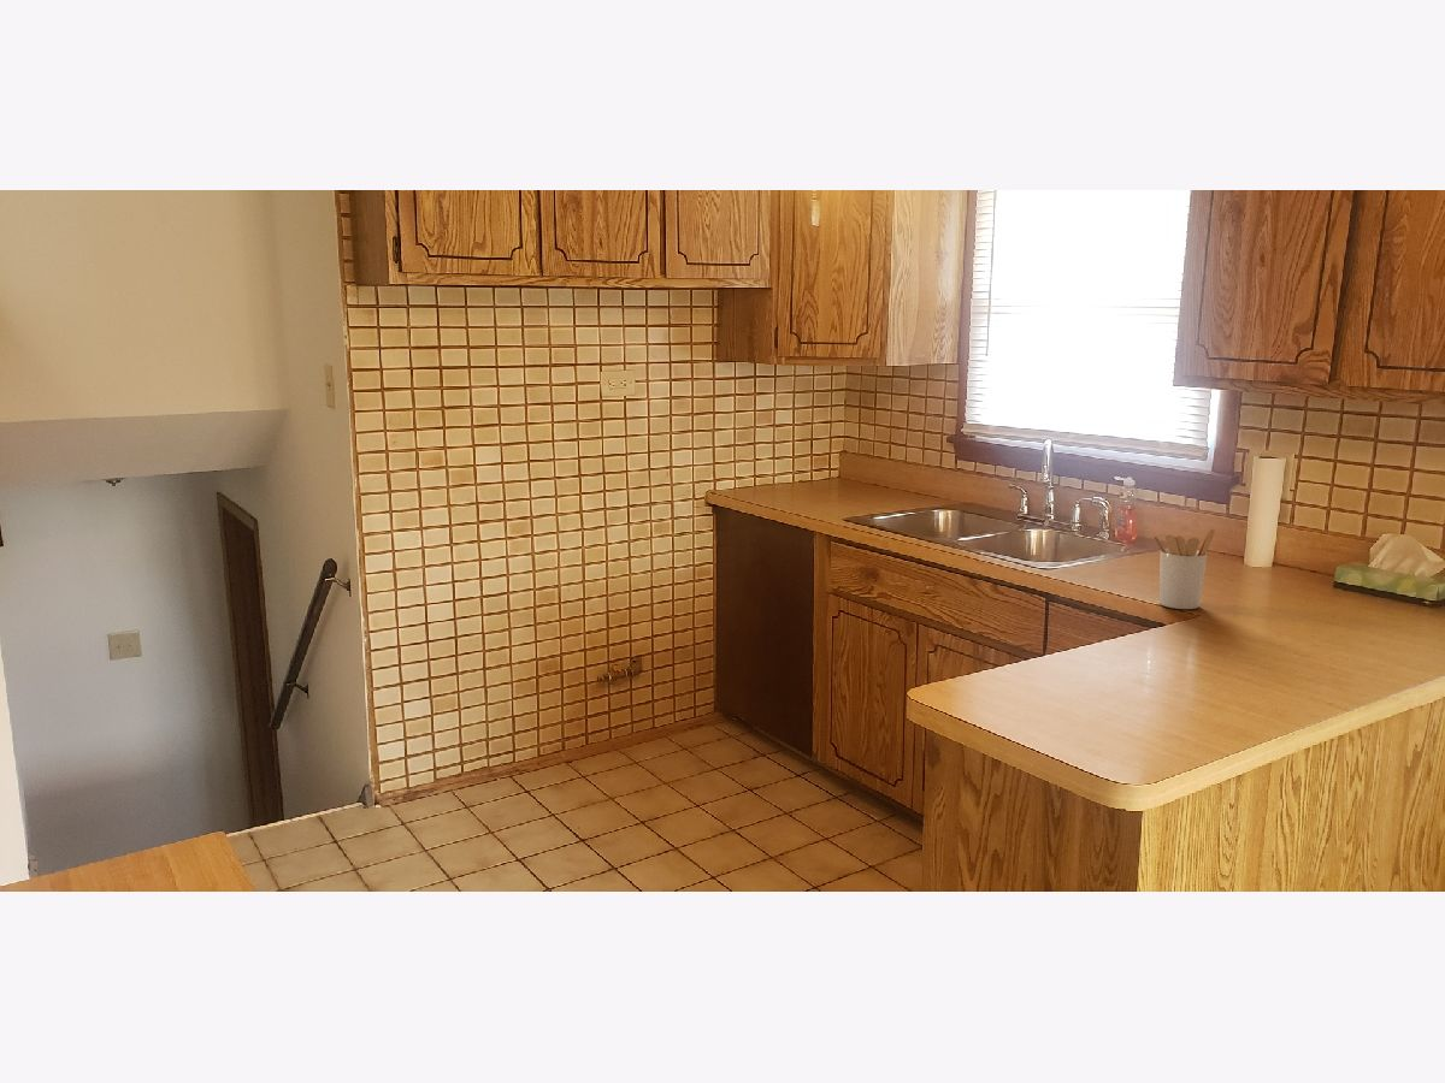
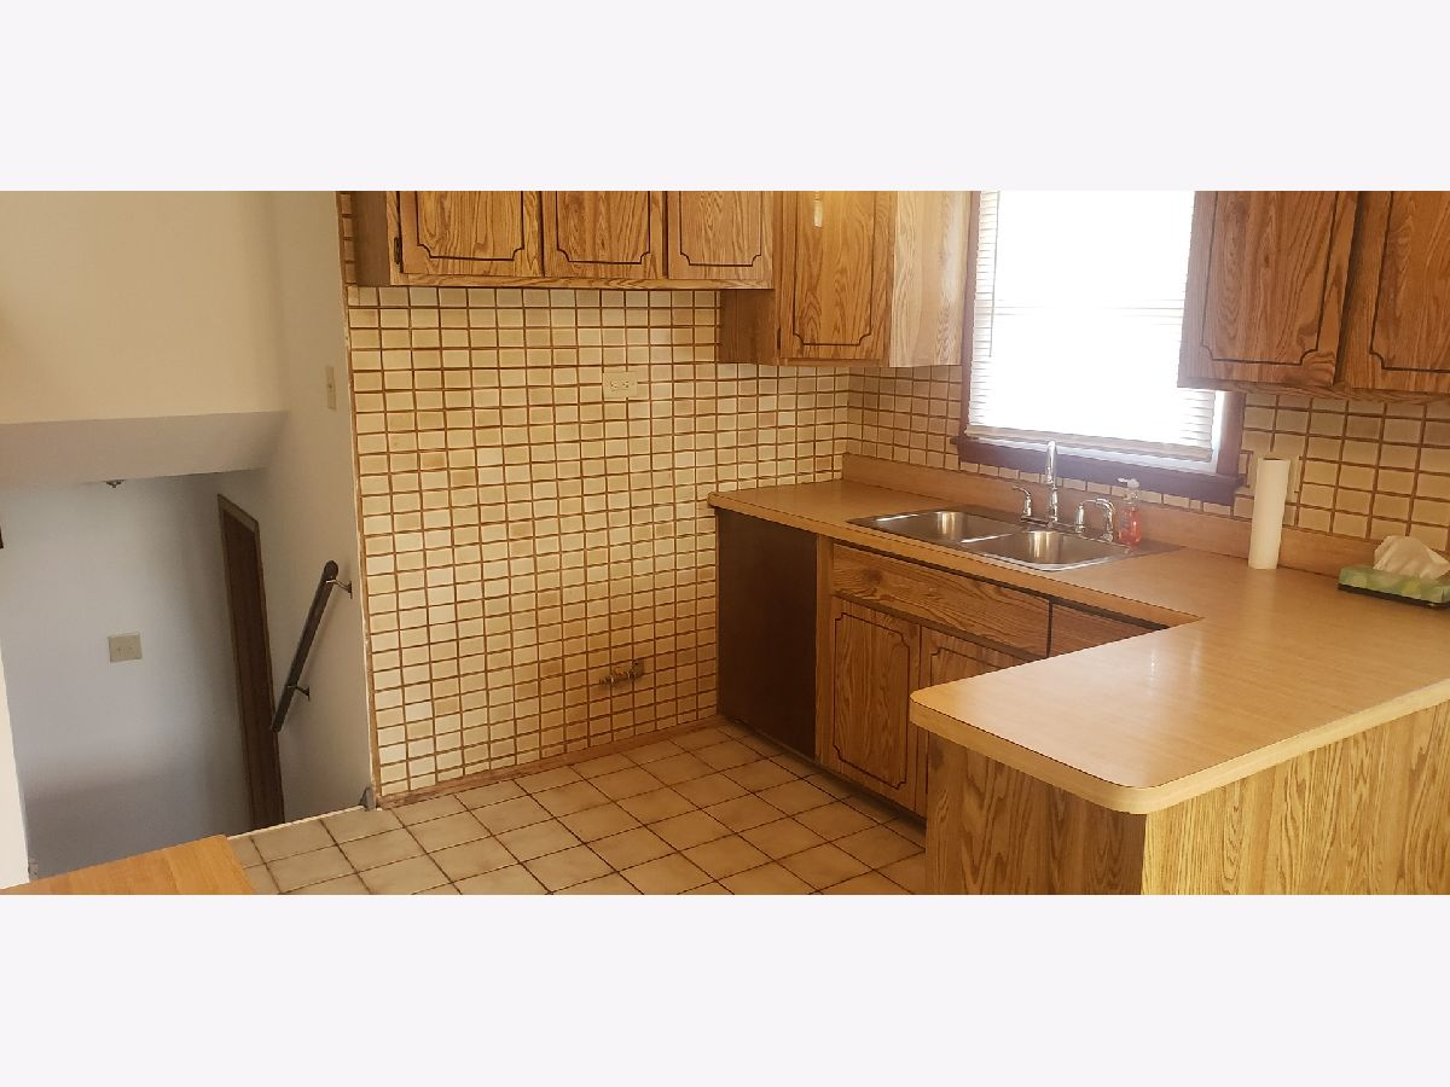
- utensil holder (1181, 567)
